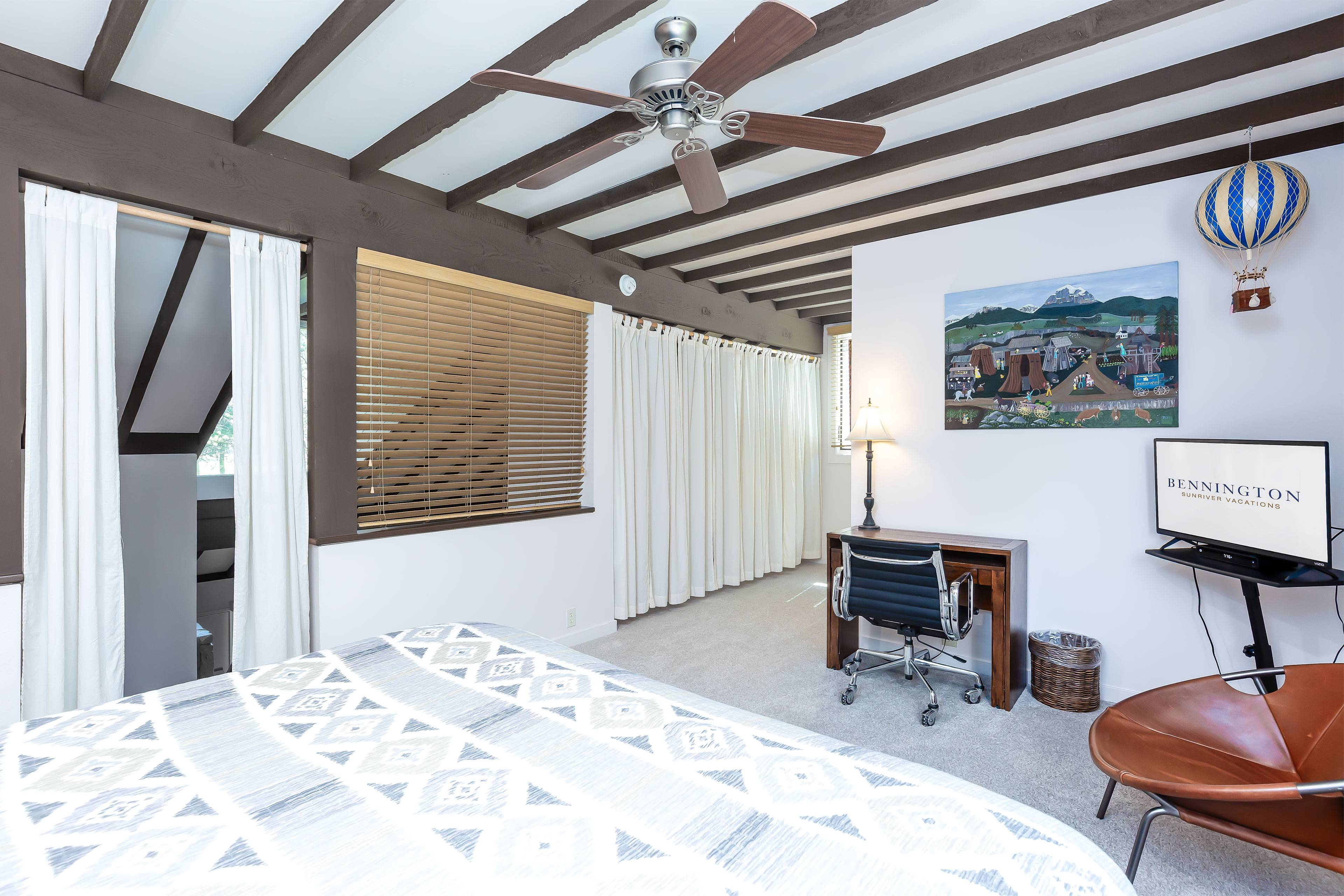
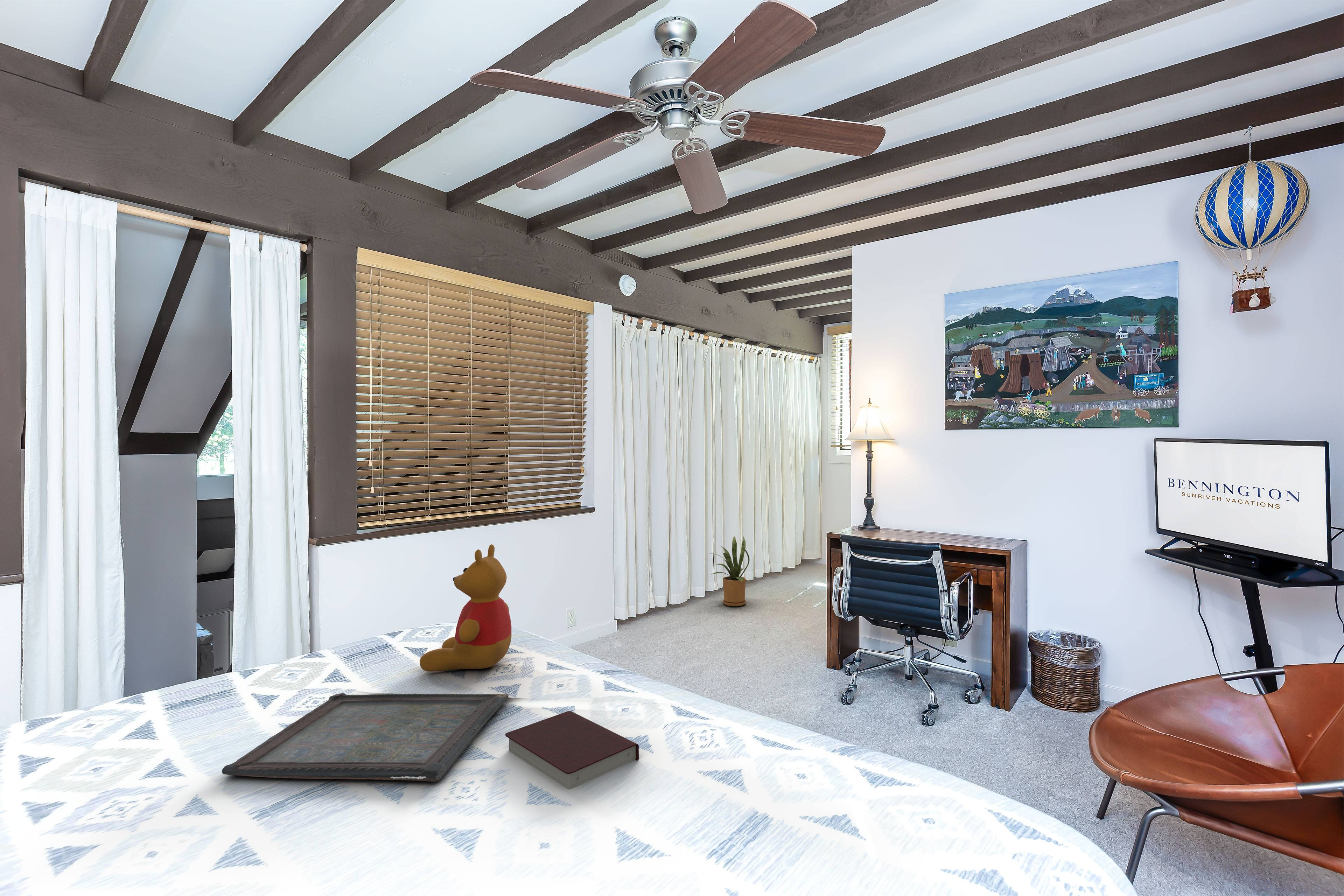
+ serving tray (383, 730)
+ house plant (730, 571)
+ book (570, 747)
+ teddy bear (468, 606)
